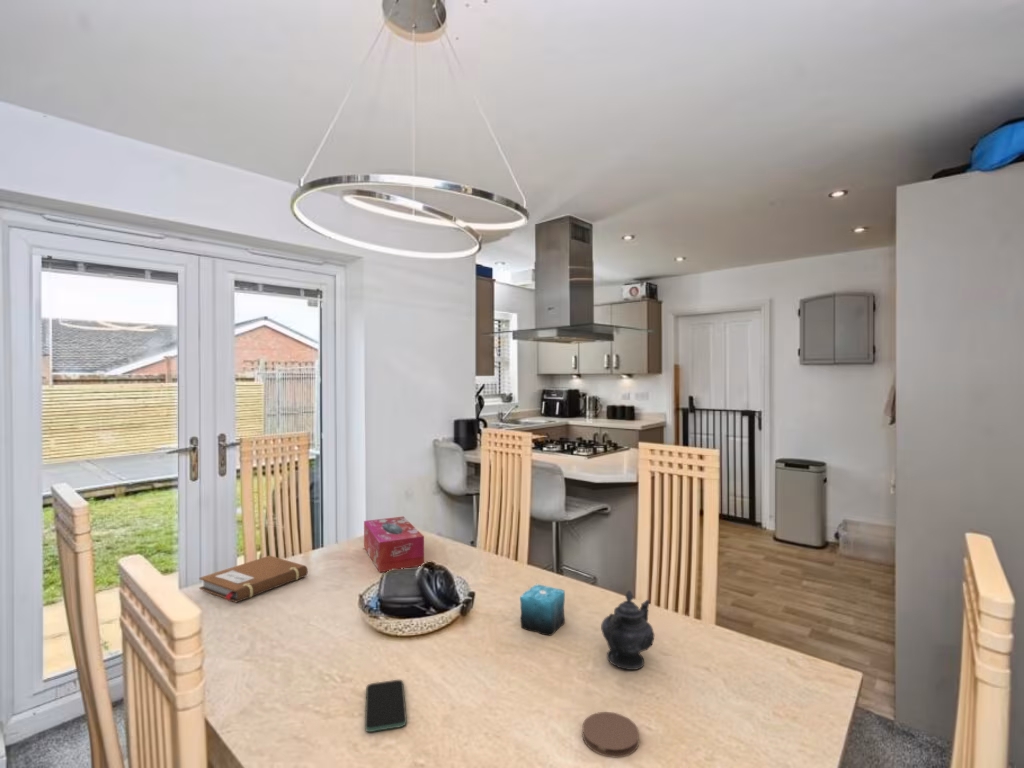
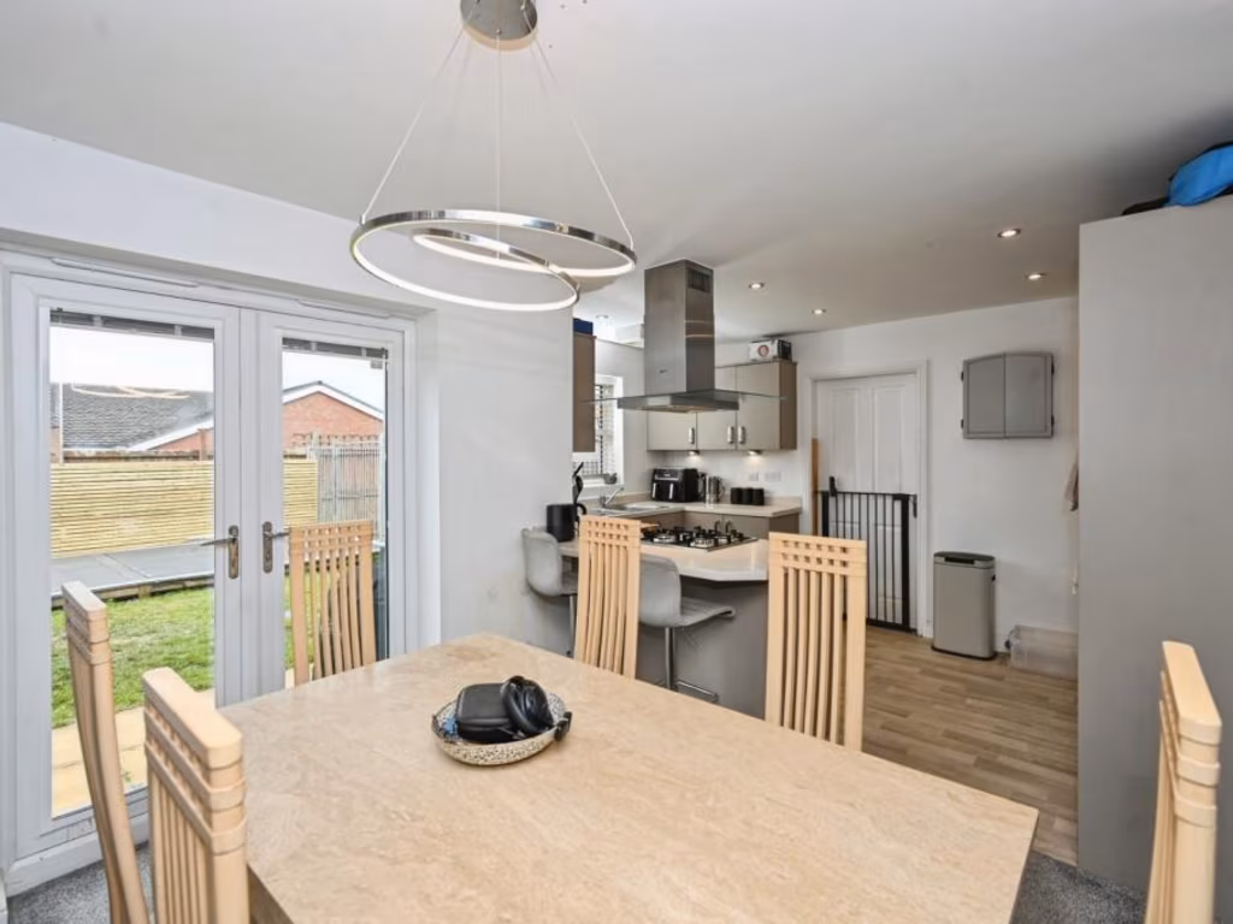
- smartphone (385, 703)
- coaster (610, 733)
- candle (543, 602)
- notebook (253, 577)
- teapot (628, 624)
- tissue box (392, 541)
